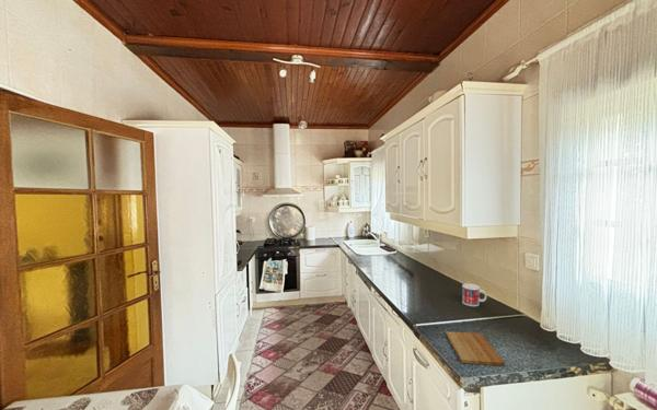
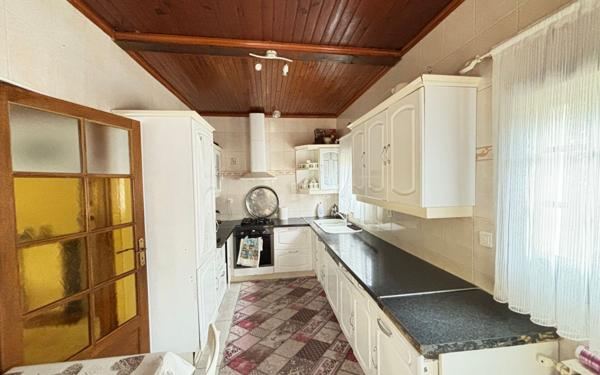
- mug (473, 294)
- cutting board (472, 347)
